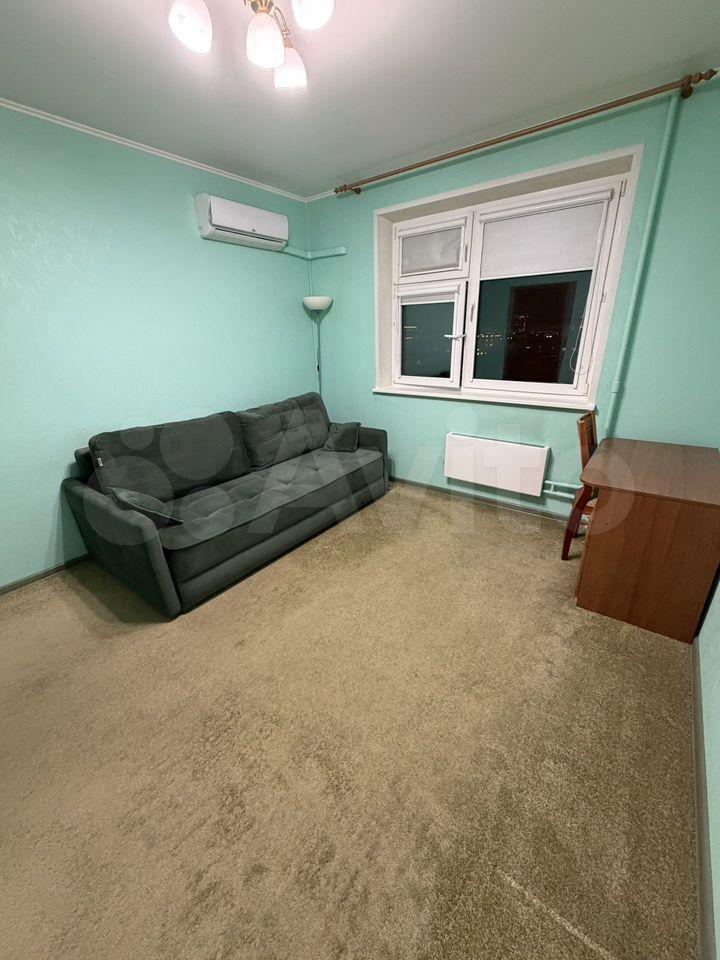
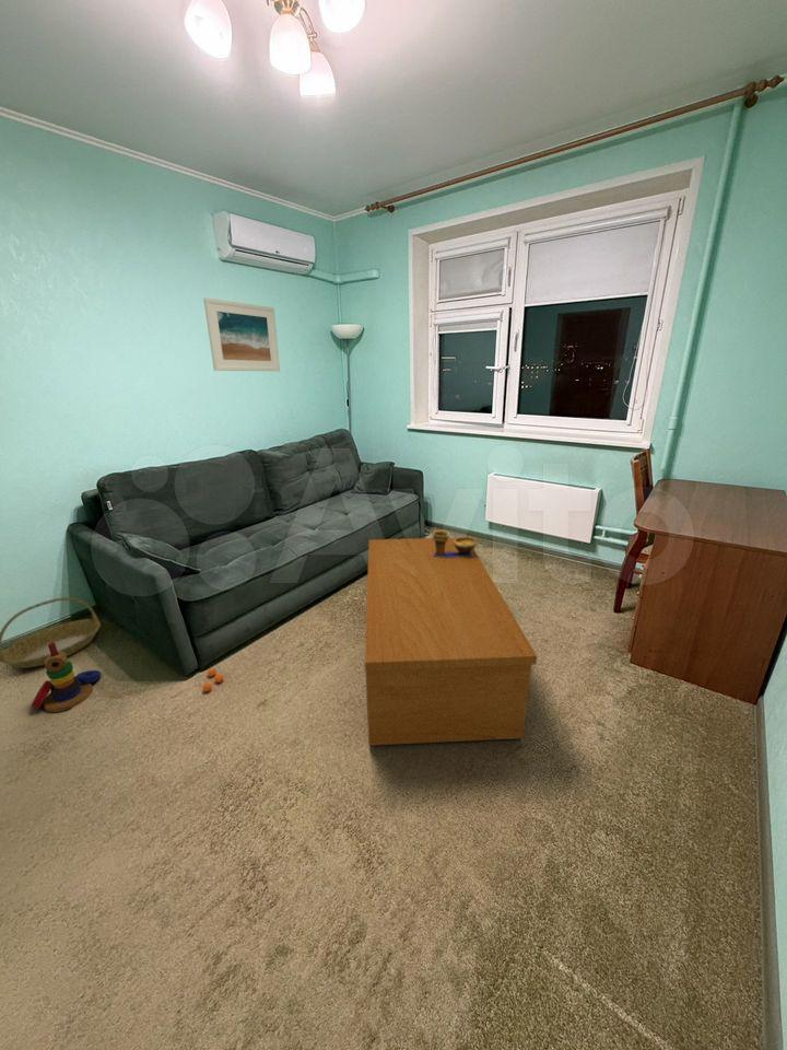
+ stacking toy (59, 668)
+ ball (208, 682)
+ decorative bowl (454, 542)
+ basket (48, 628)
+ coffee table (430, 619)
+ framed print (245, 337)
